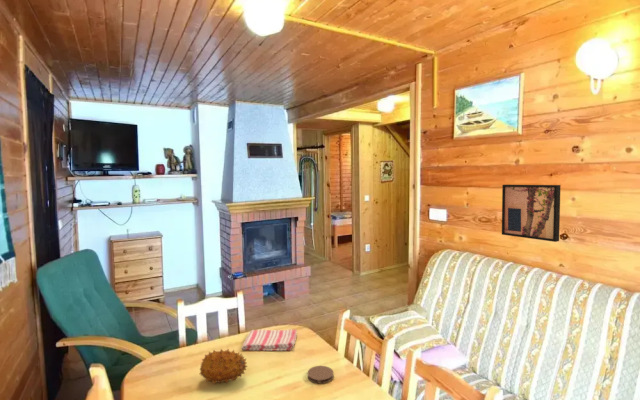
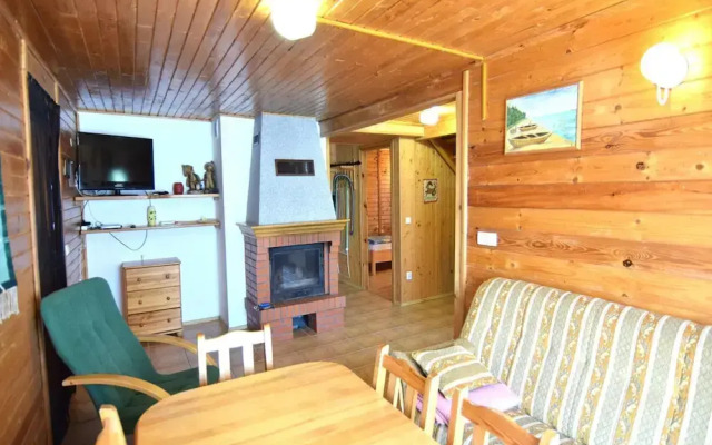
- dish towel (270, 338)
- wall art (529, 211)
- fruit (223, 365)
- coaster (320, 374)
